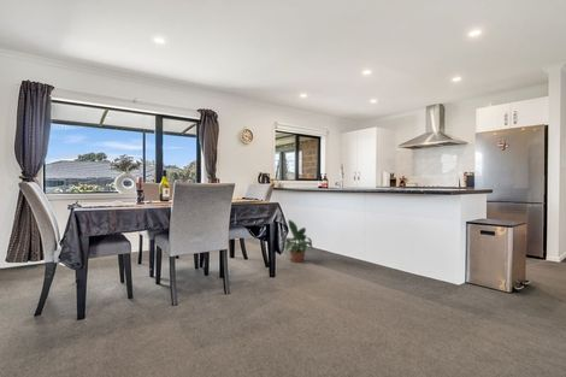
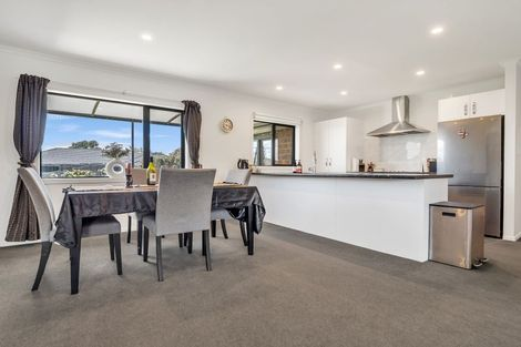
- potted plant (297, 240)
